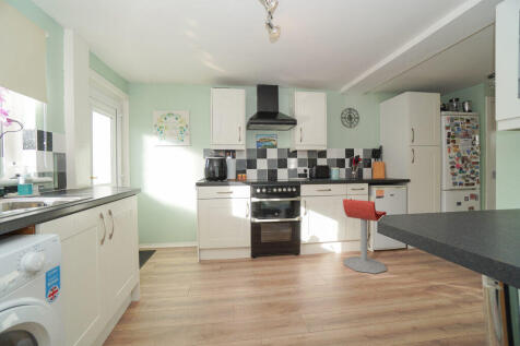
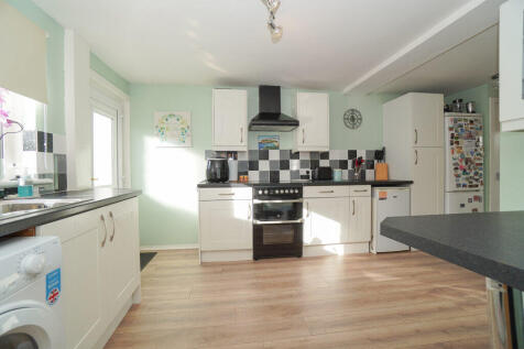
- stool (365, 230)
